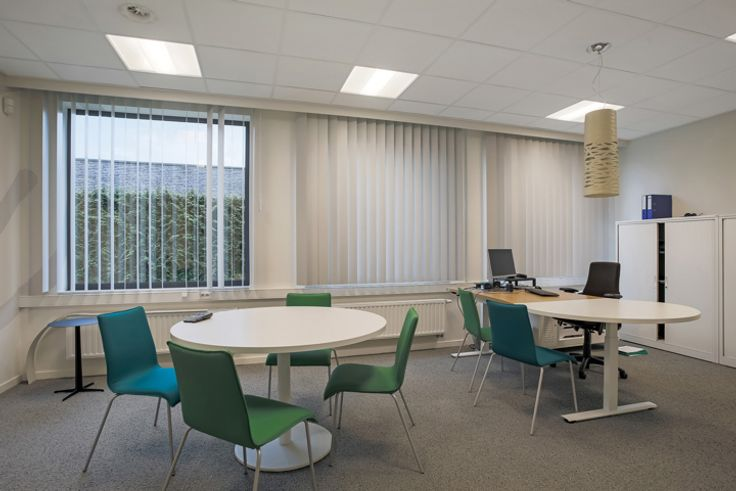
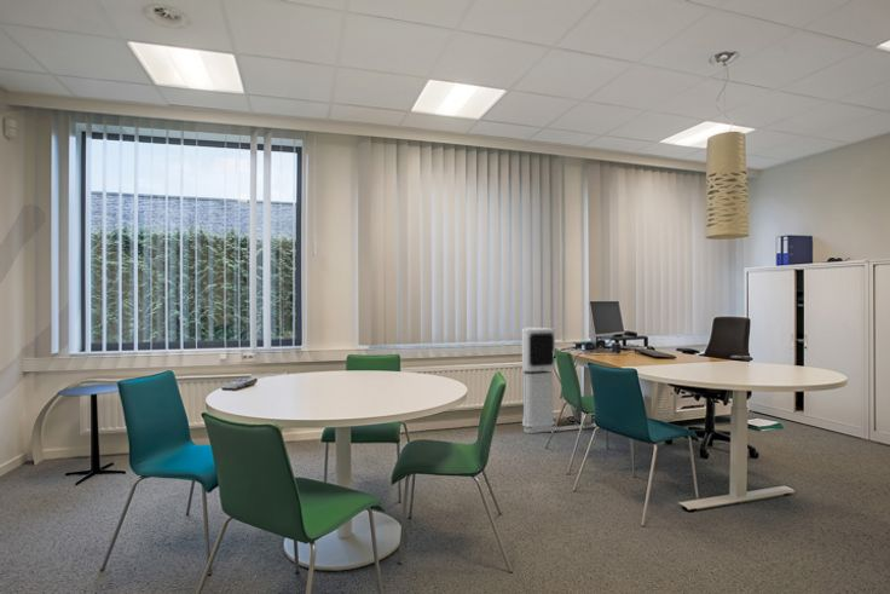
+ air purifier (532, 377)
